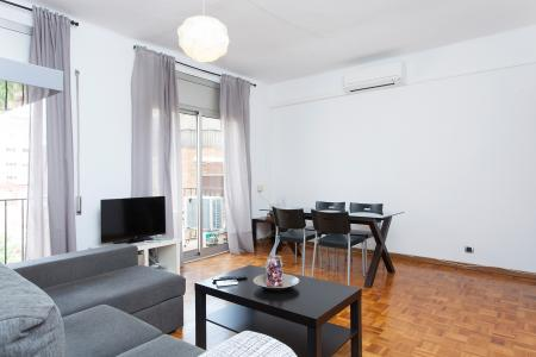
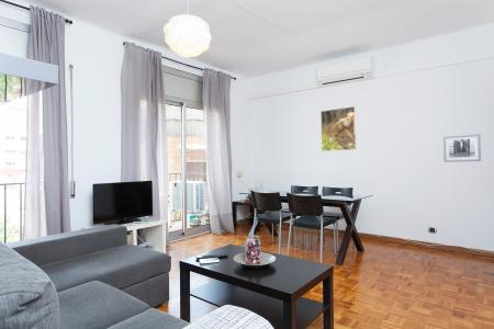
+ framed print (337, 129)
+ wall art (461, 148)
